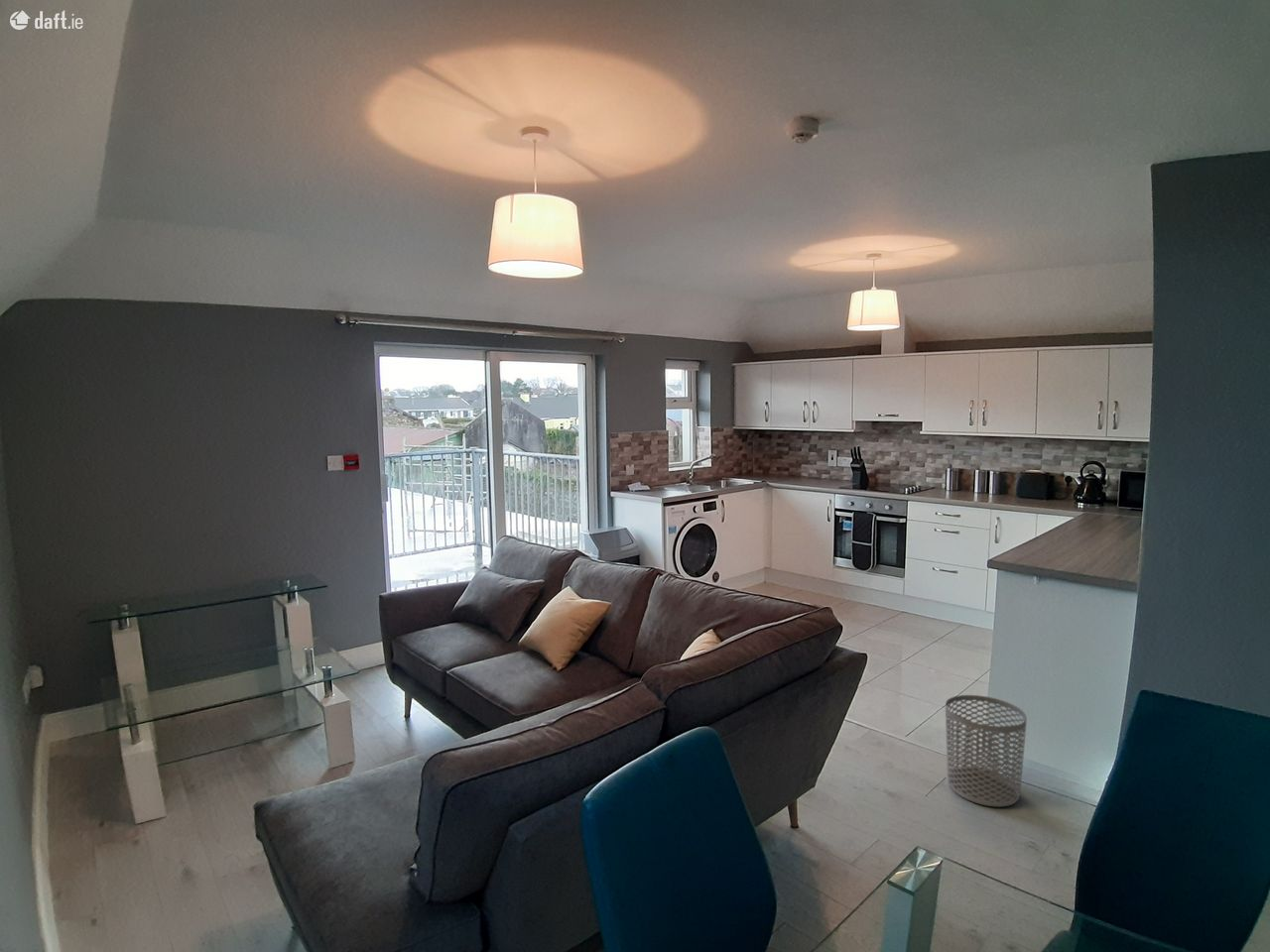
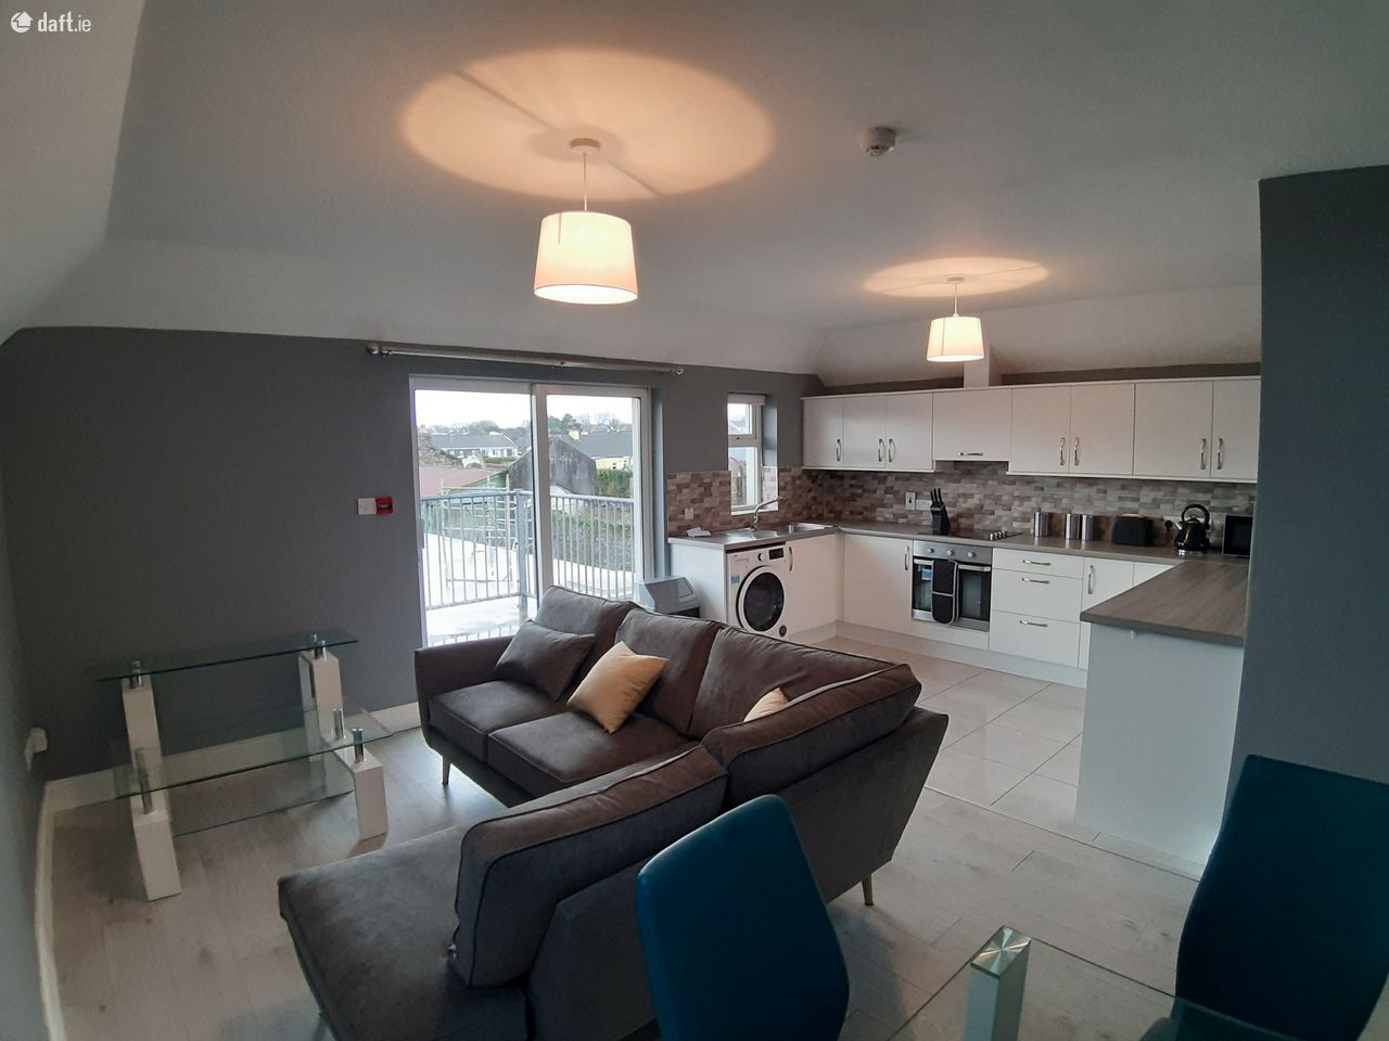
- waste bin (983, 750)
